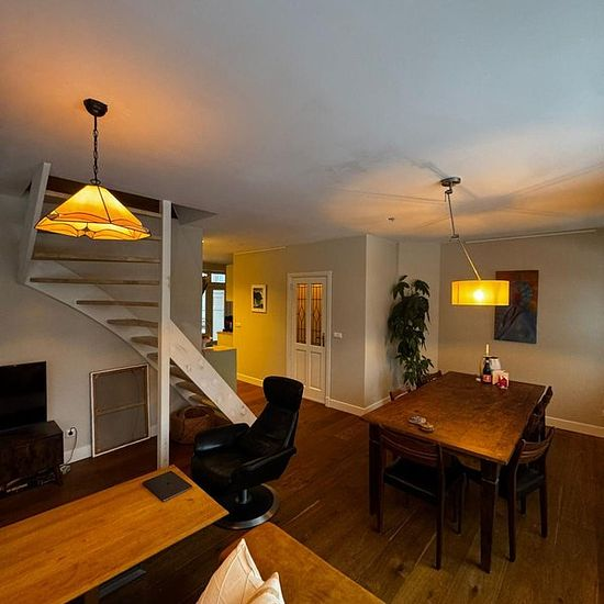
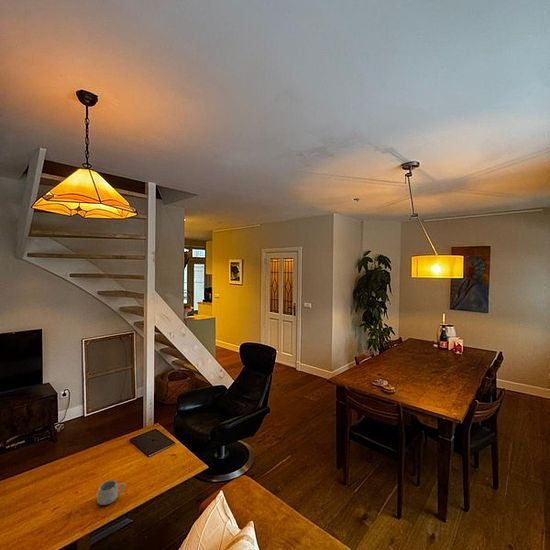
+ mug (111, 491)
